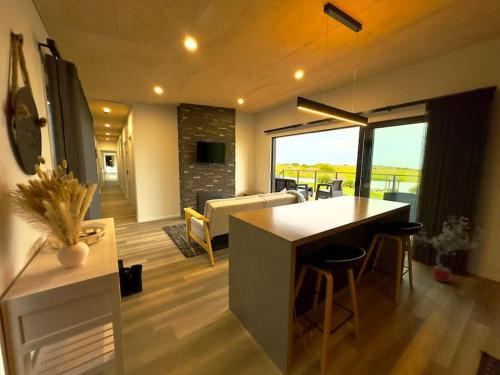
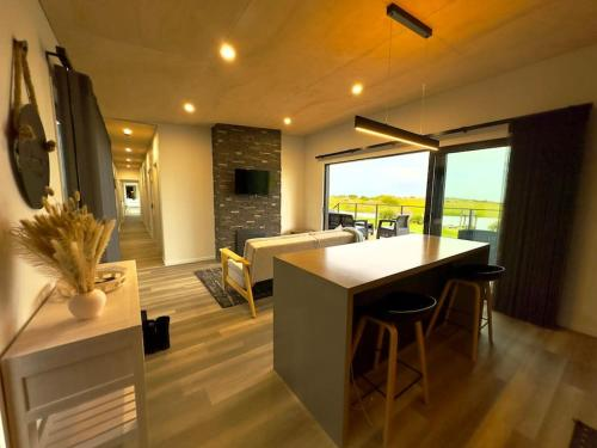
- potted tree (445, 247)
